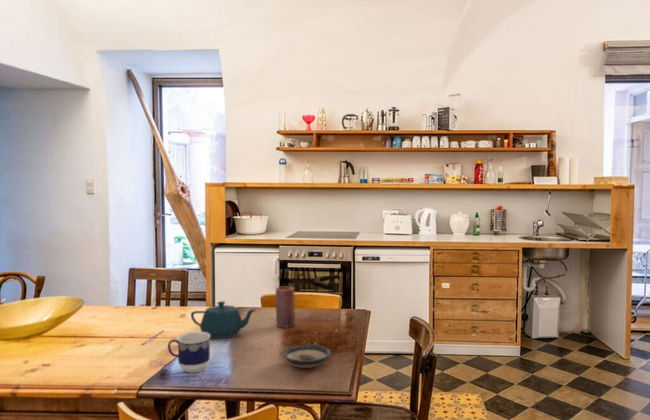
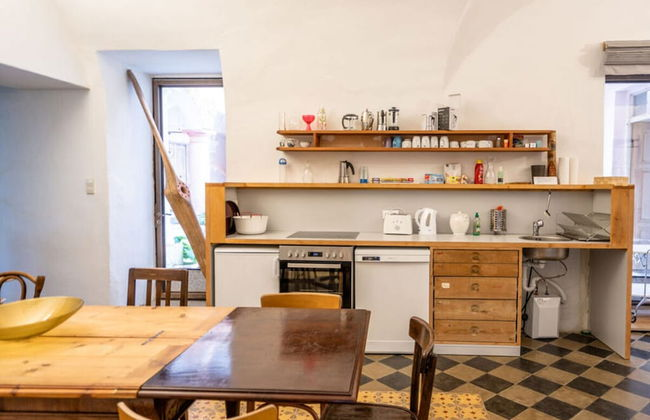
- teapot (223, 318)
- candle (285, 306)
- saucer (306, 357)
- cup (189, 352)
